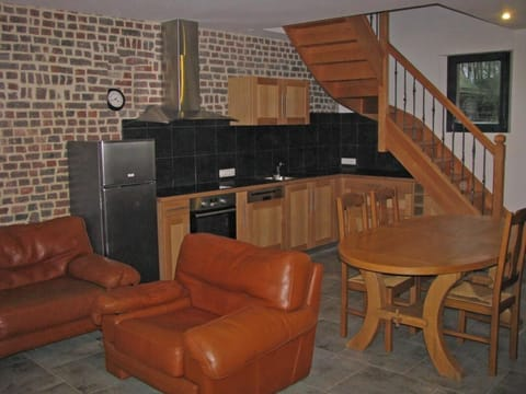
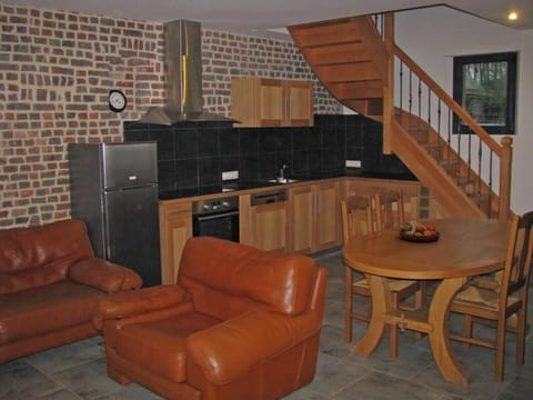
+ fruit bowl (419, 230)
